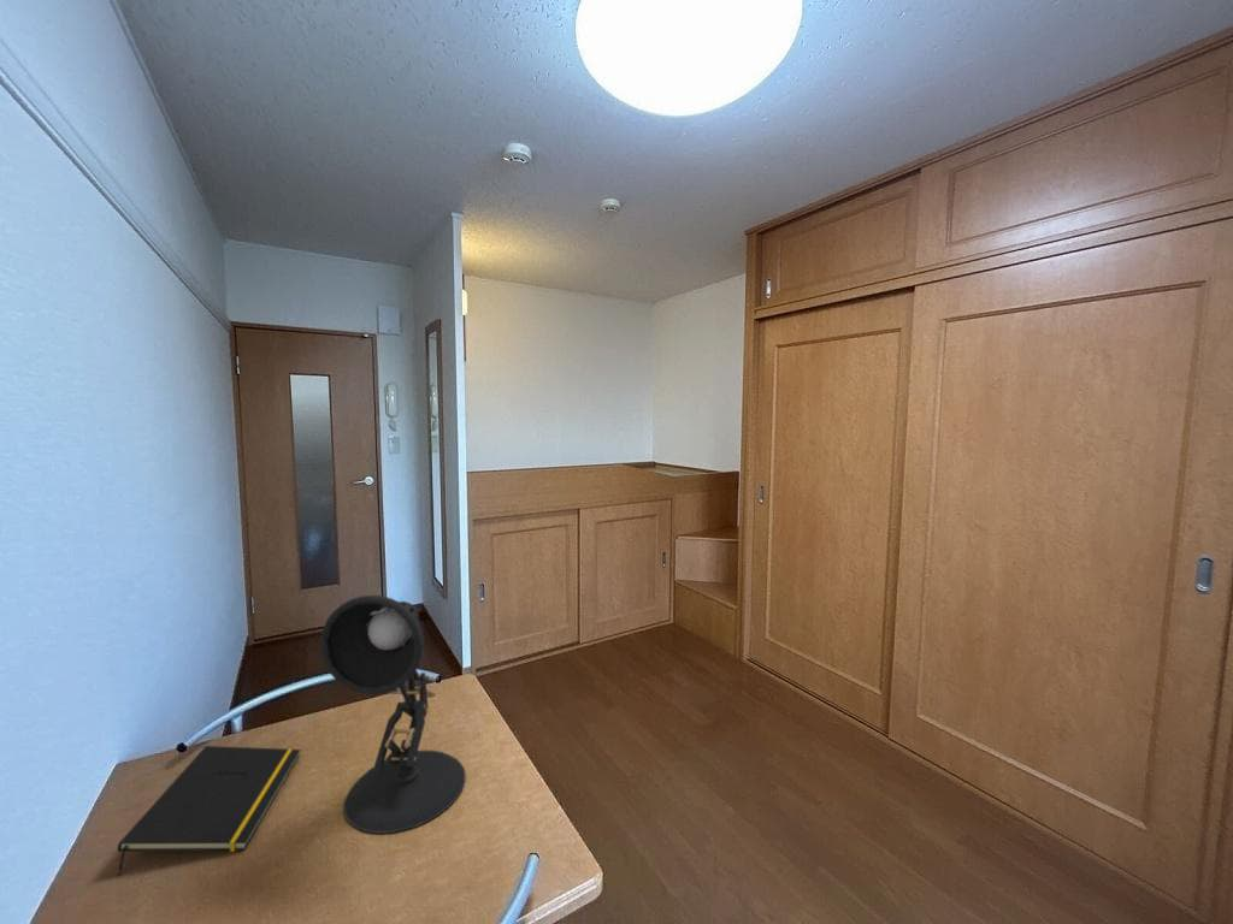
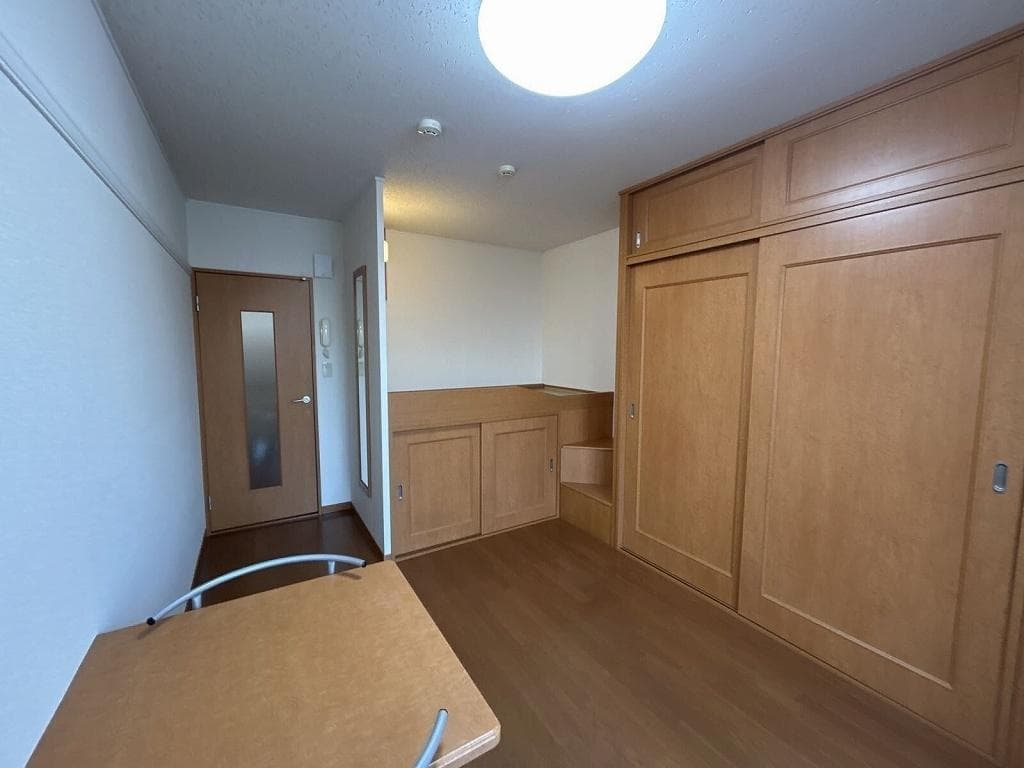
- desk lamp (402, 685)
- notepad (222, 793)
